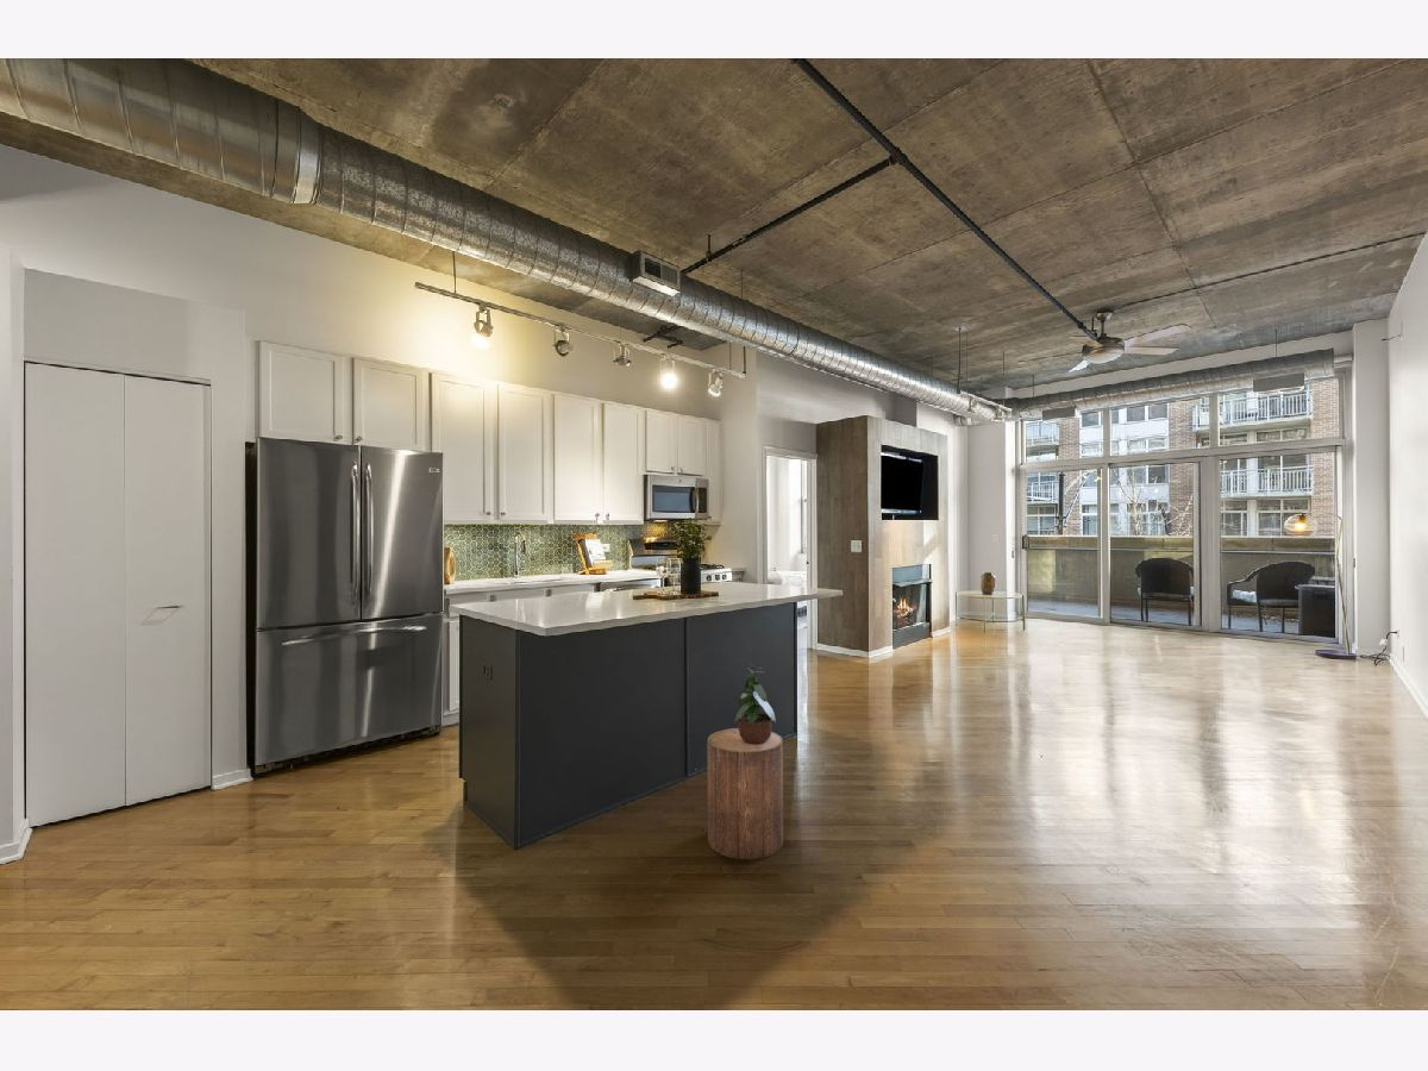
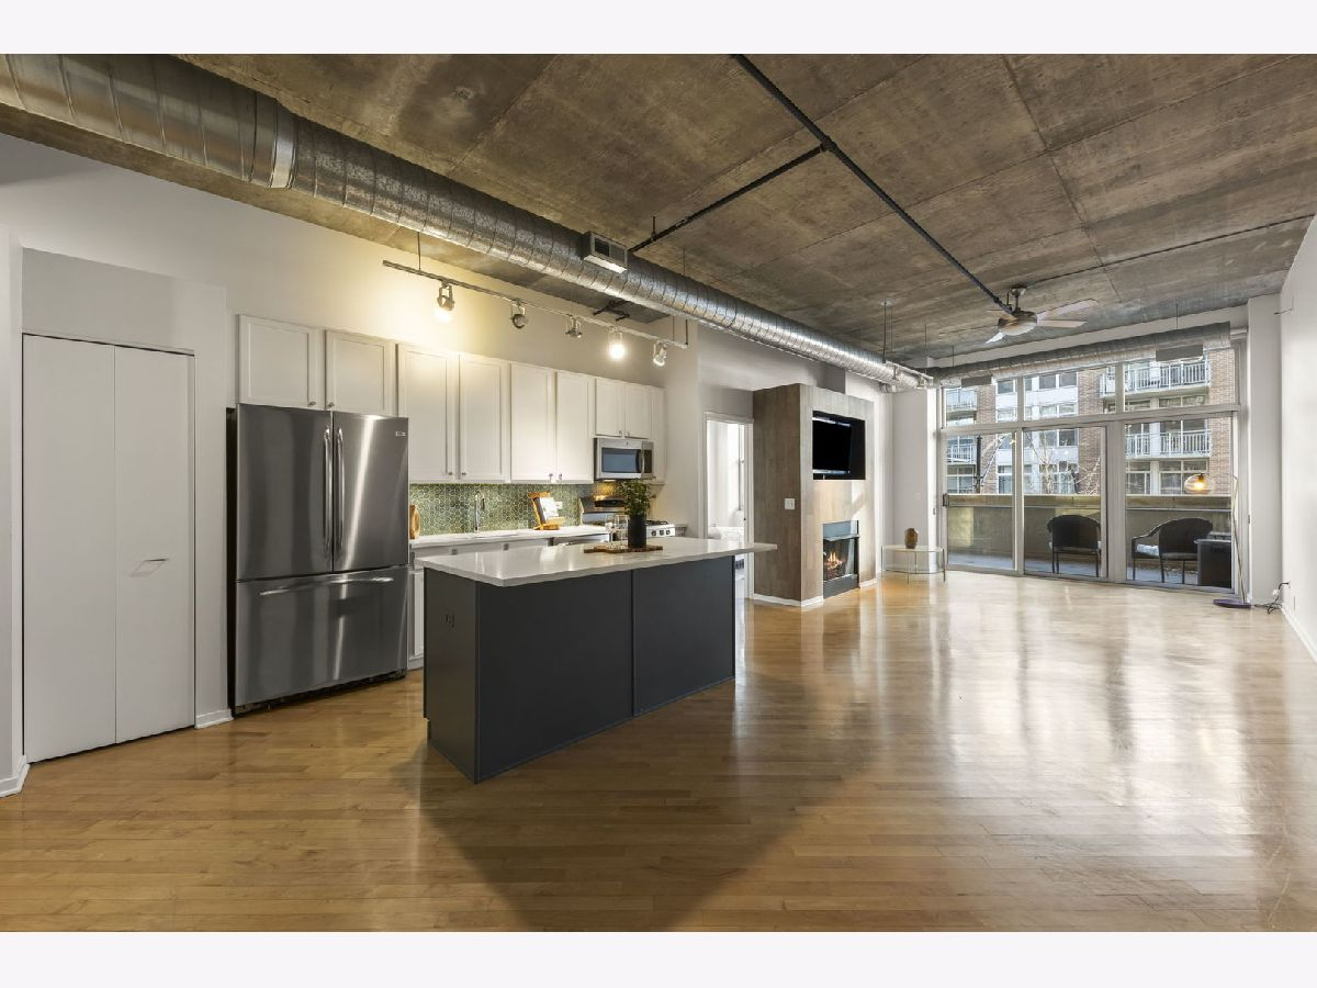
- potted plant (754, 700)
- stool (745, 789)
